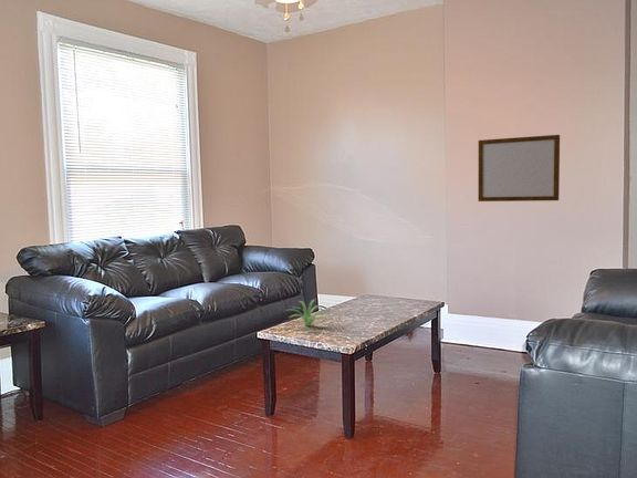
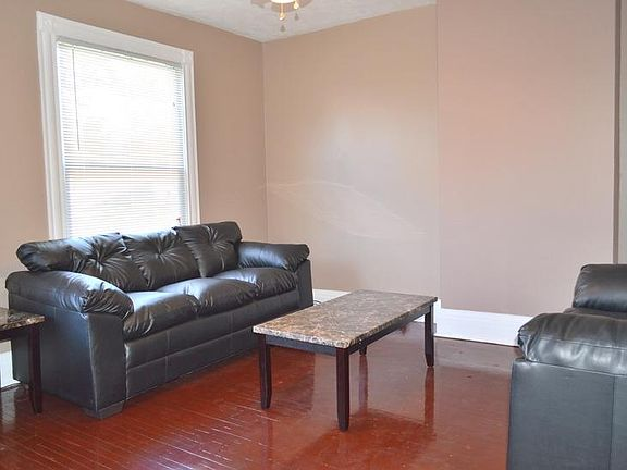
- writing board (516, 169)
- plant (305, 314)
